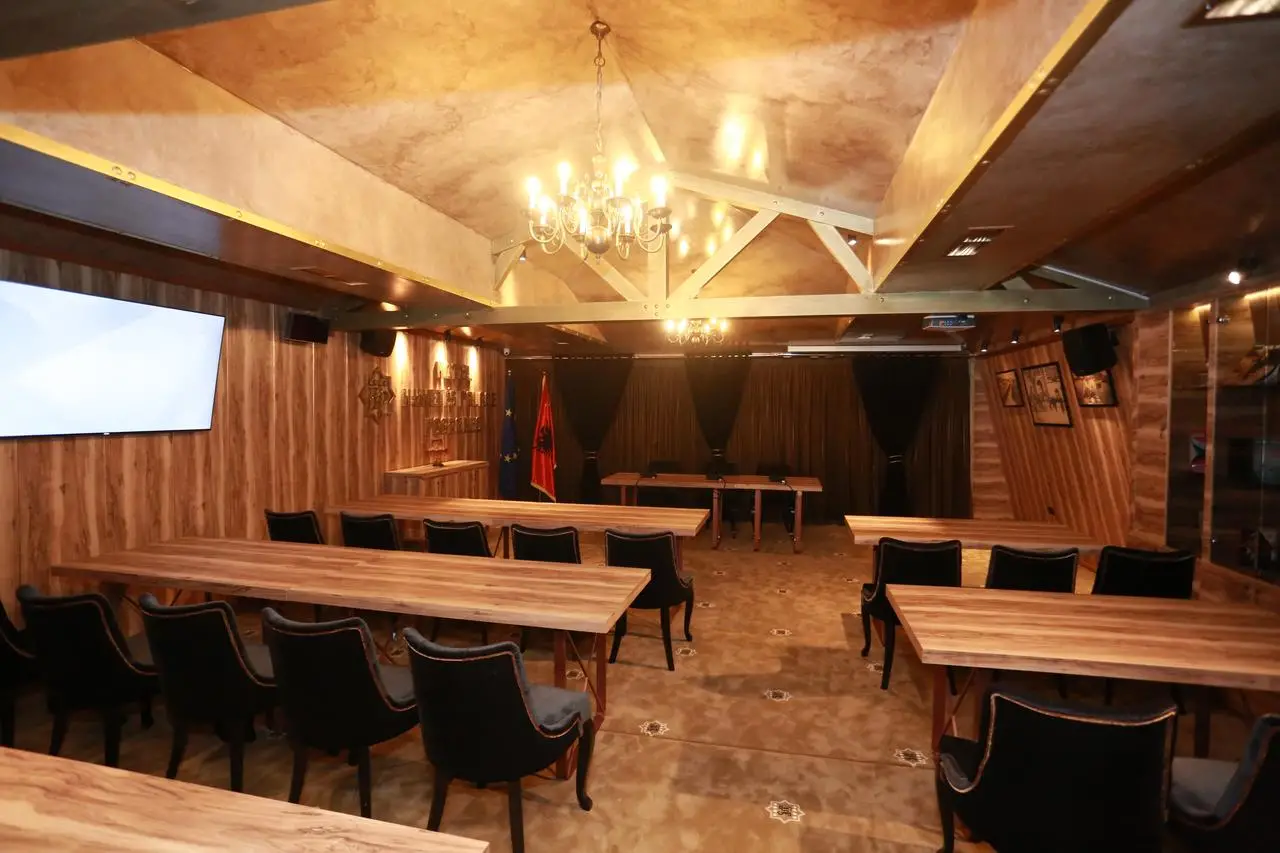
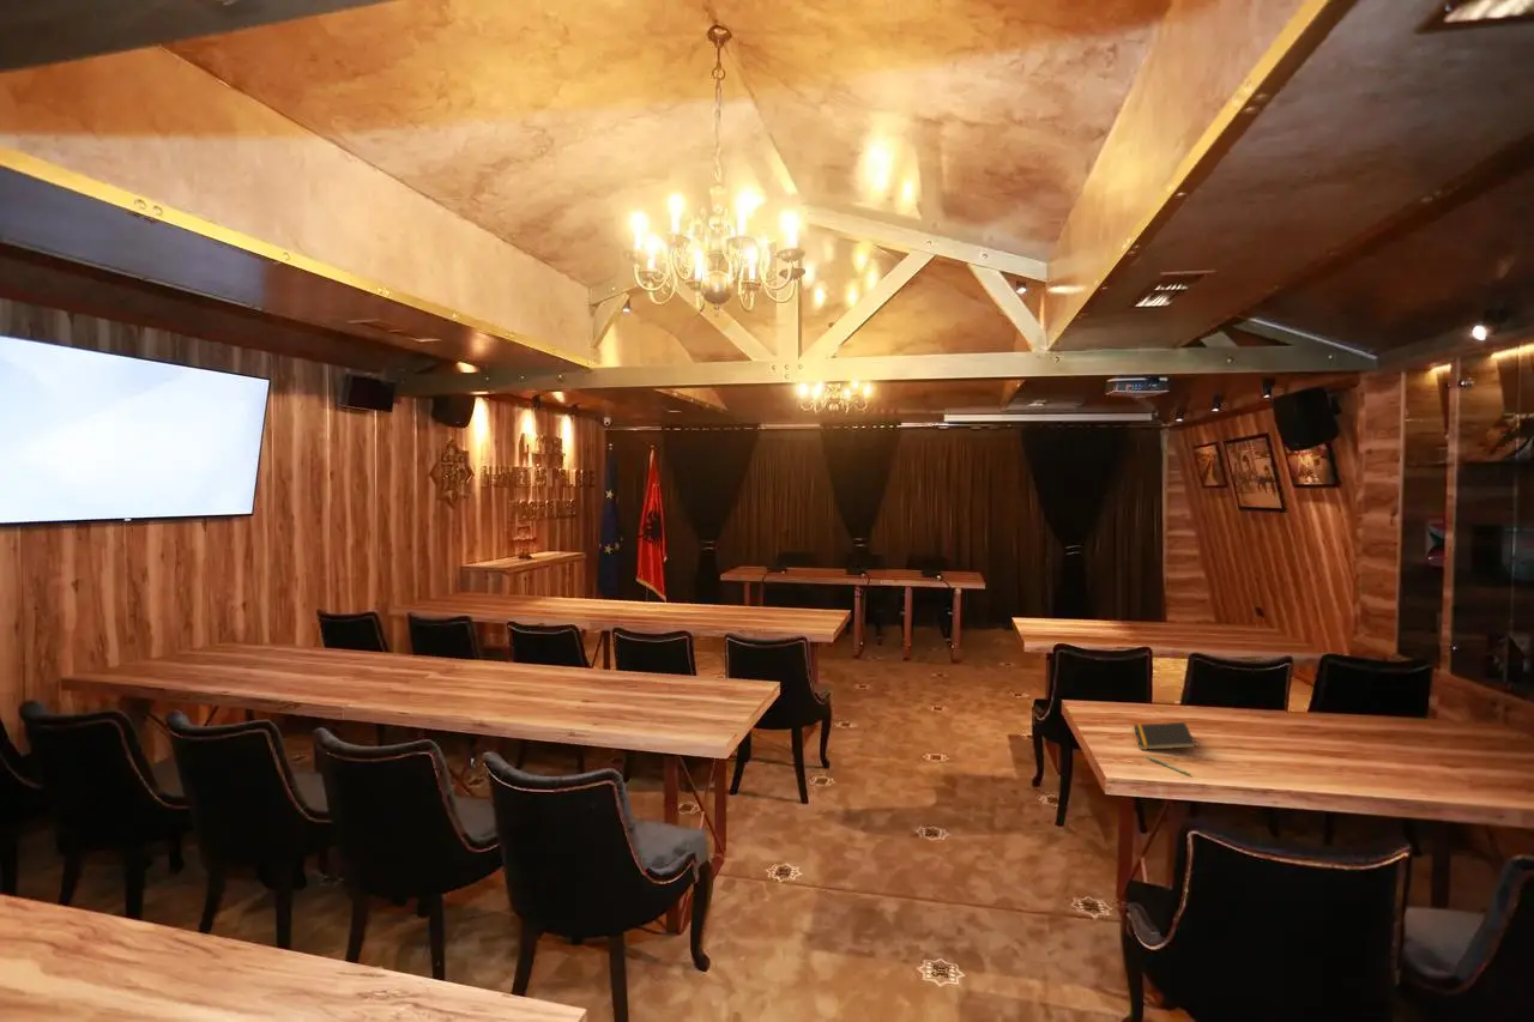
+ notepad (1162, 734)
+ pen (1167, 764)
